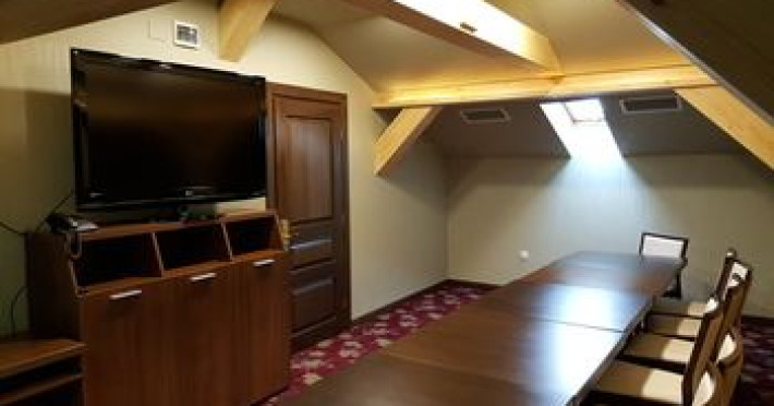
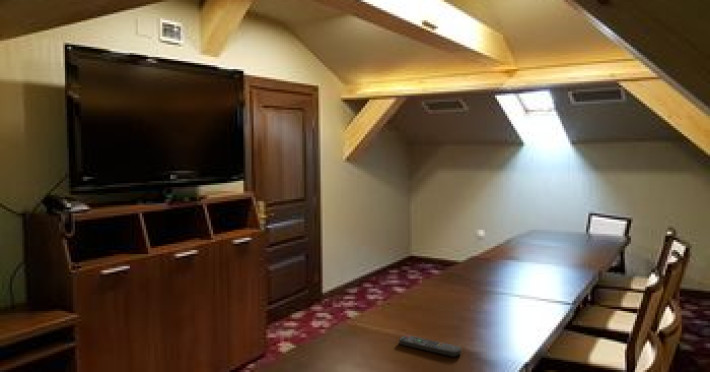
+ remote control (429, 345)
